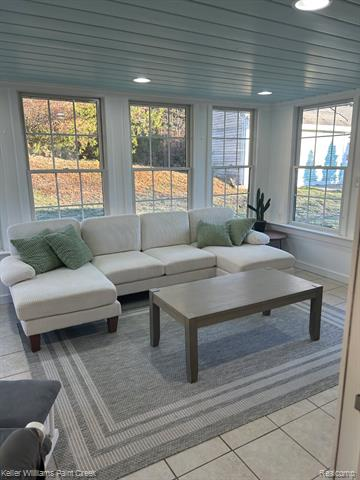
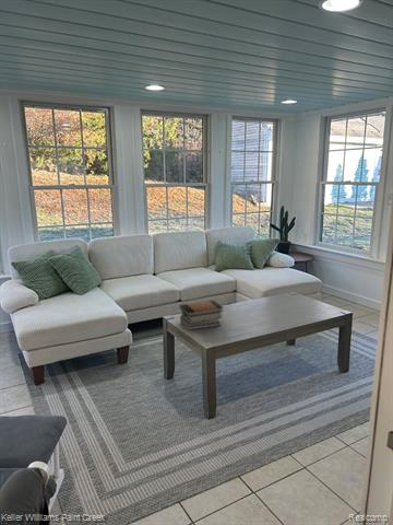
+ book stack (201, 315)
